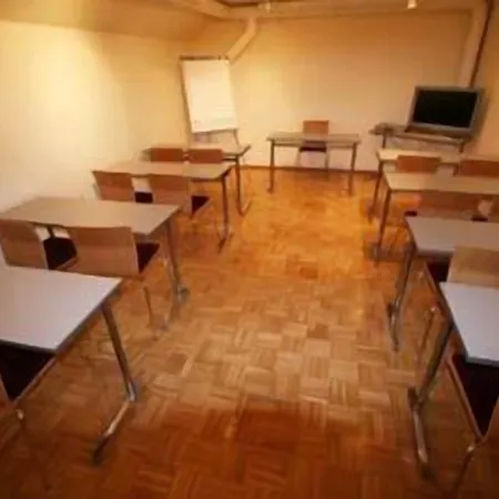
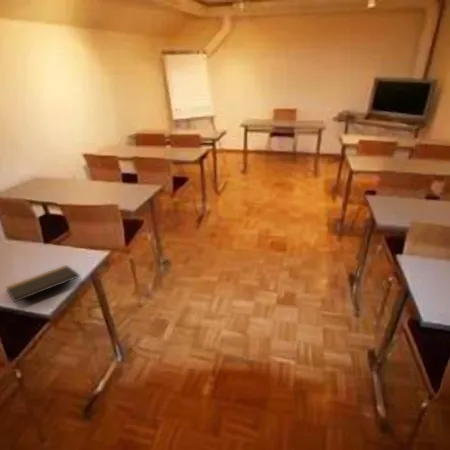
+ notepad (42, 282)
